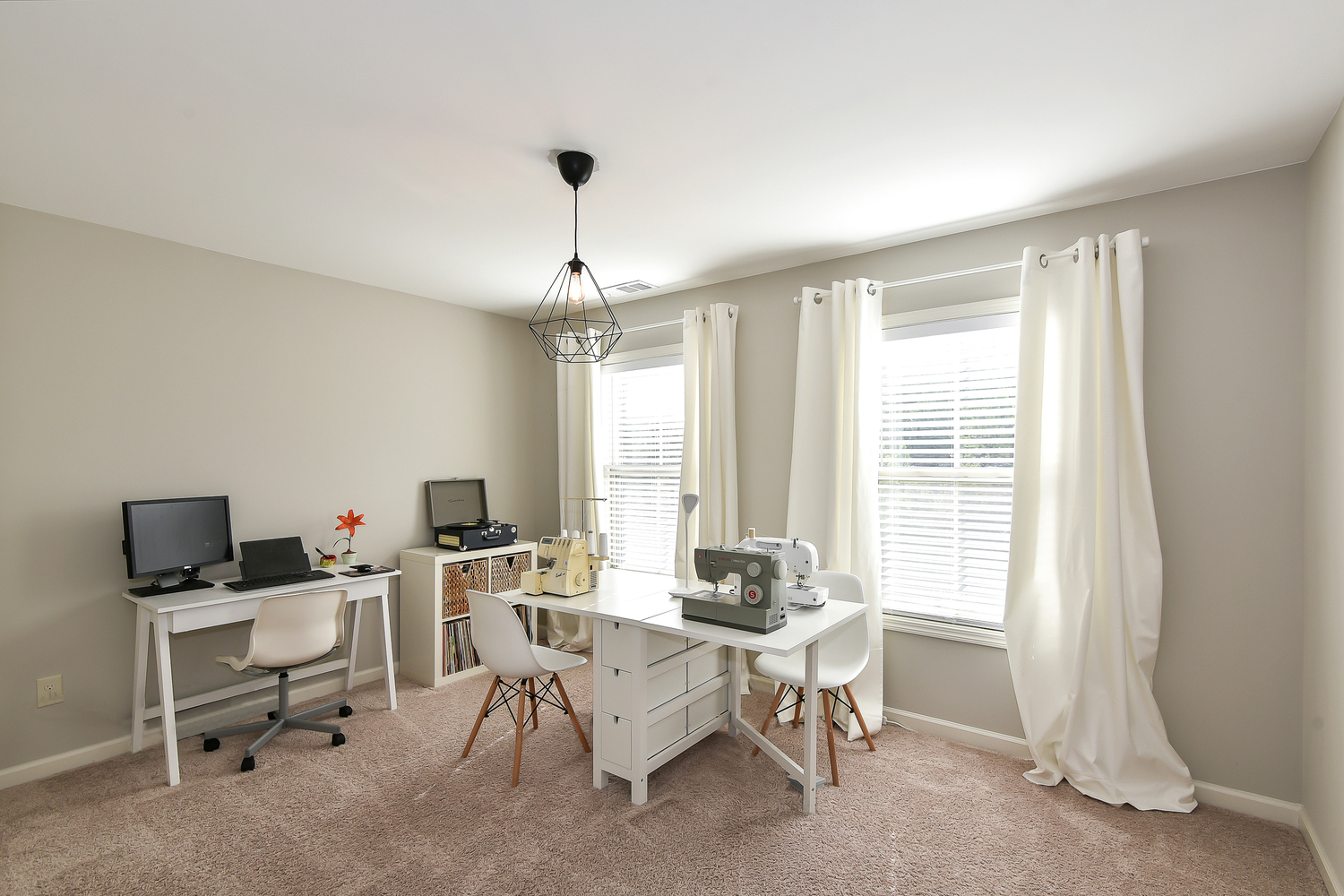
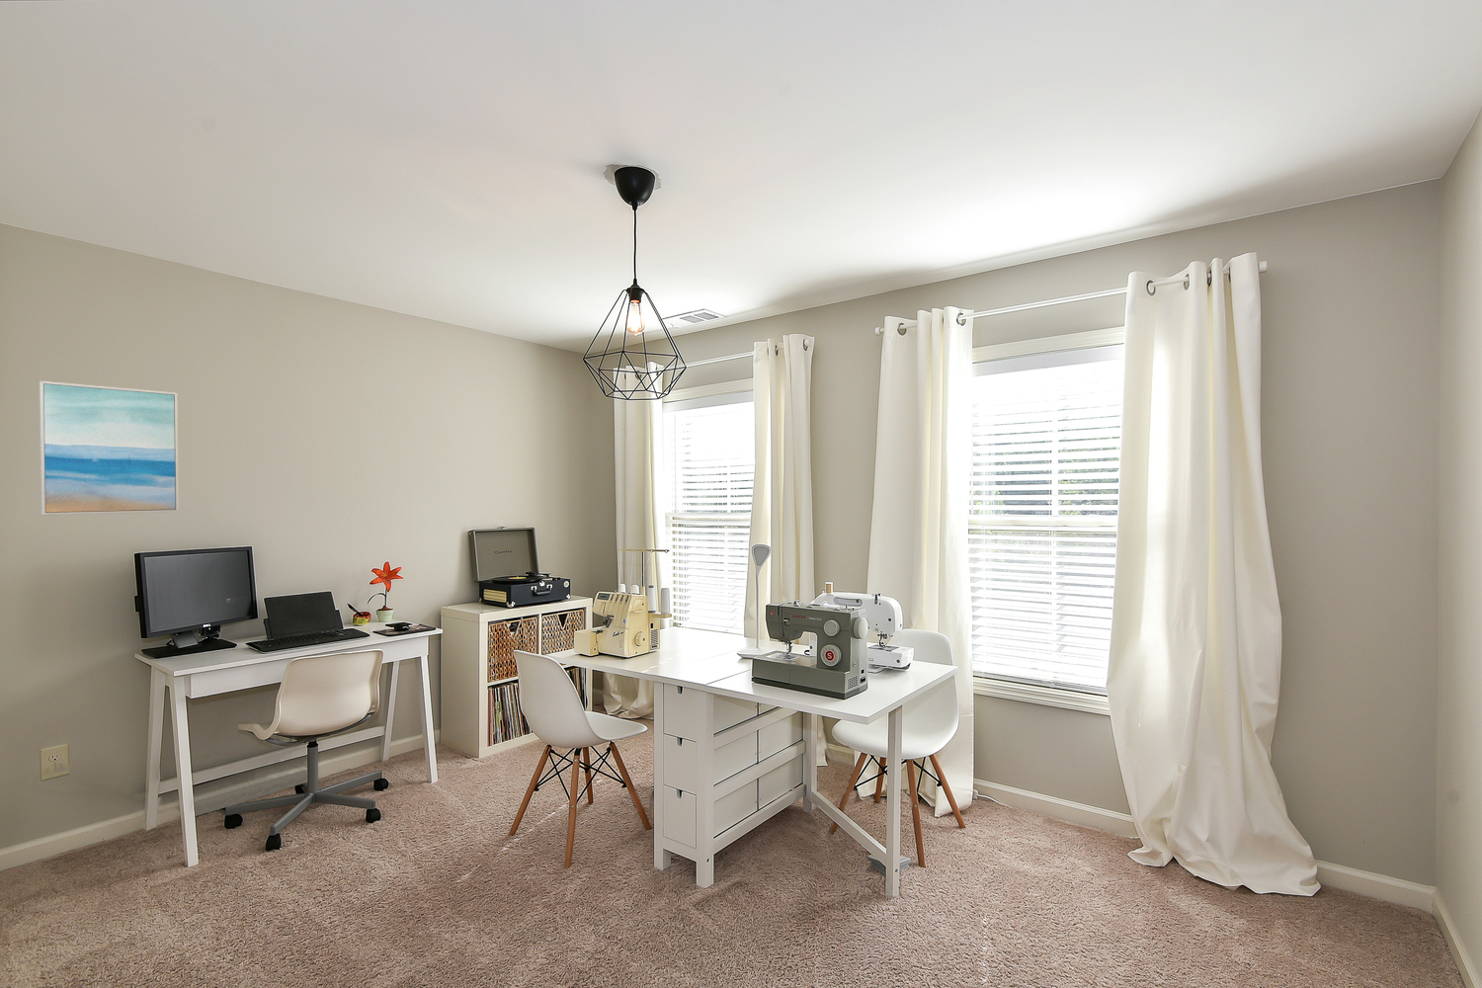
+ wall art (112, 451)
